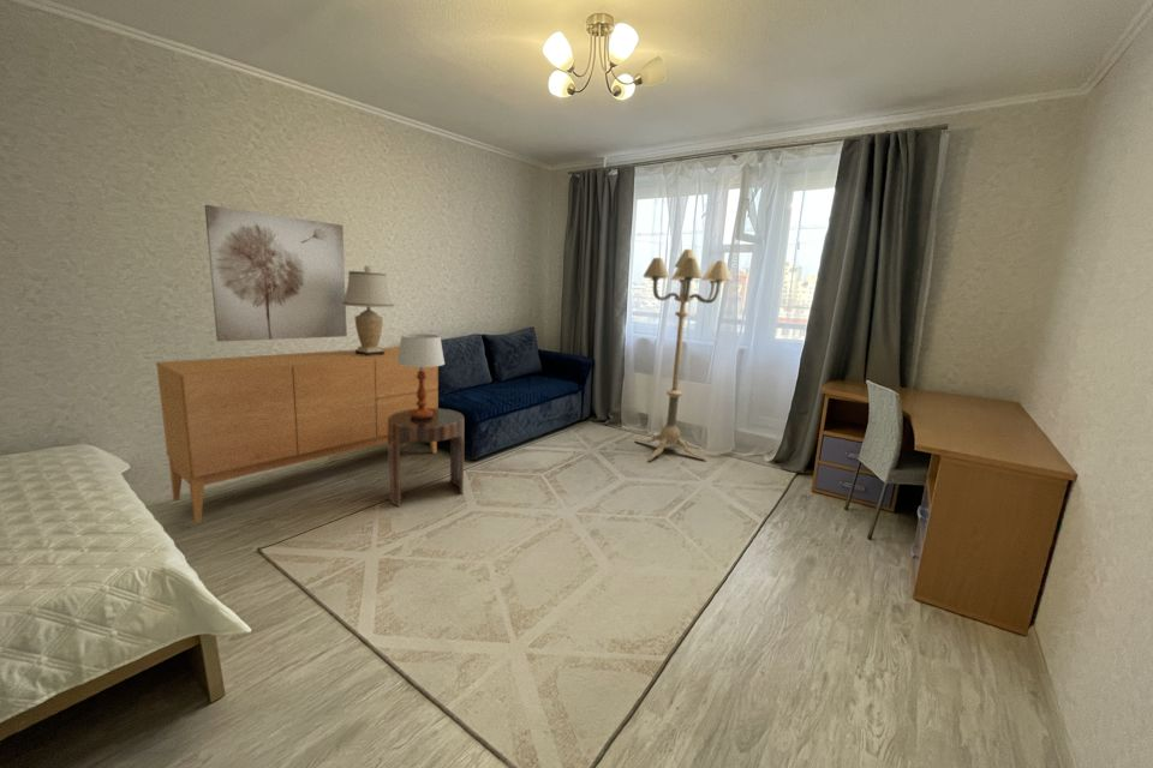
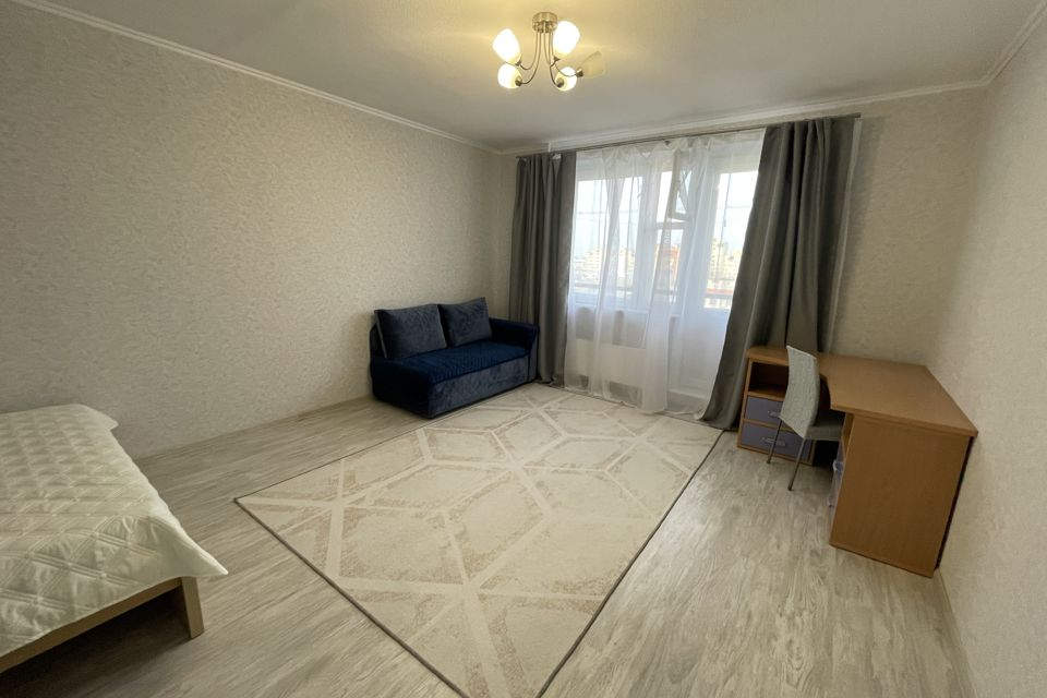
- wall art (283, 278)
- sideboard (322, 416)
- table lamp (369, 310)
- floor lamp (677, 354)
- table lamp (420, 376)
- side table (426, 440)
